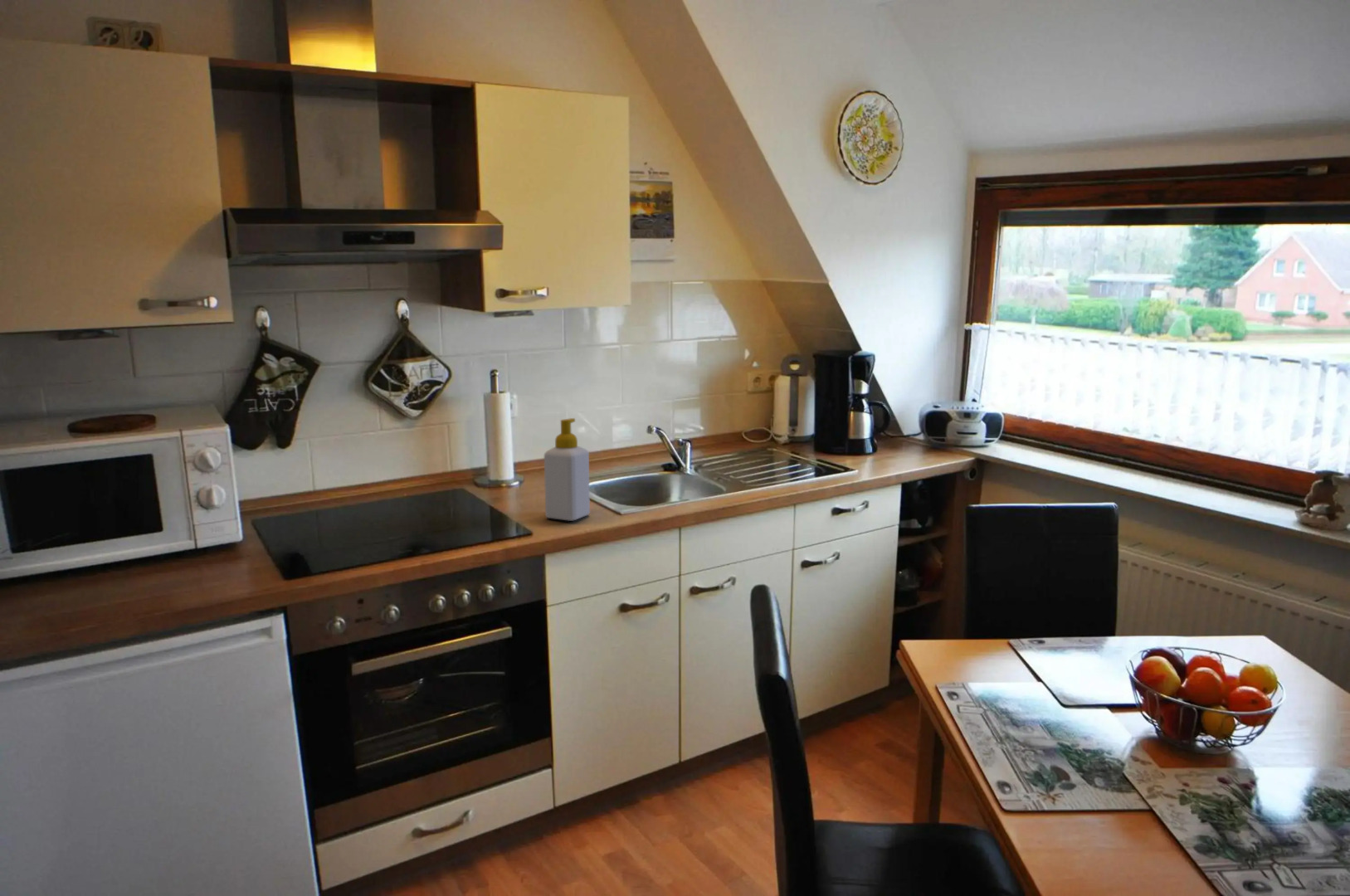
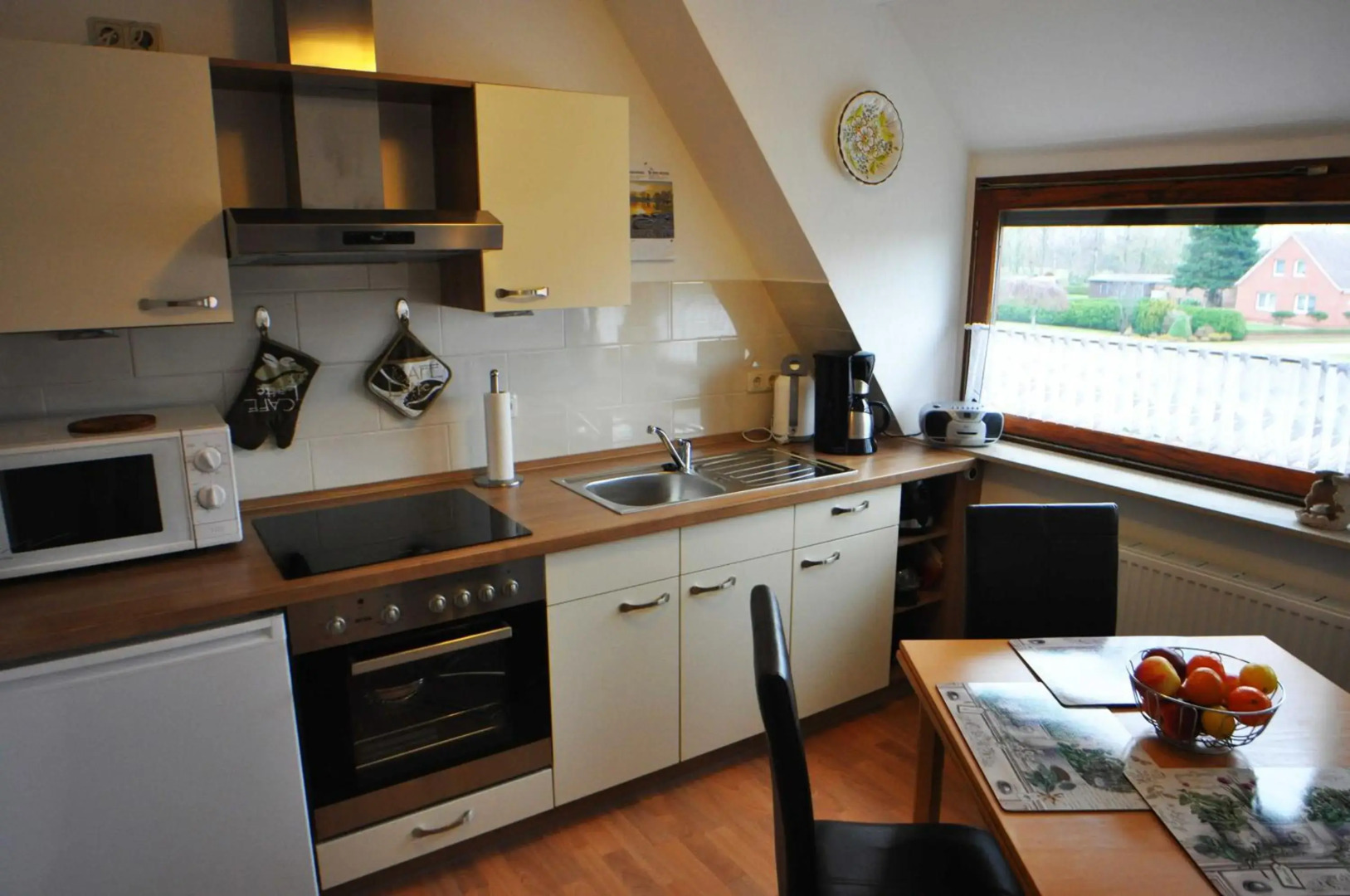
- soap bottle (567, 469)
